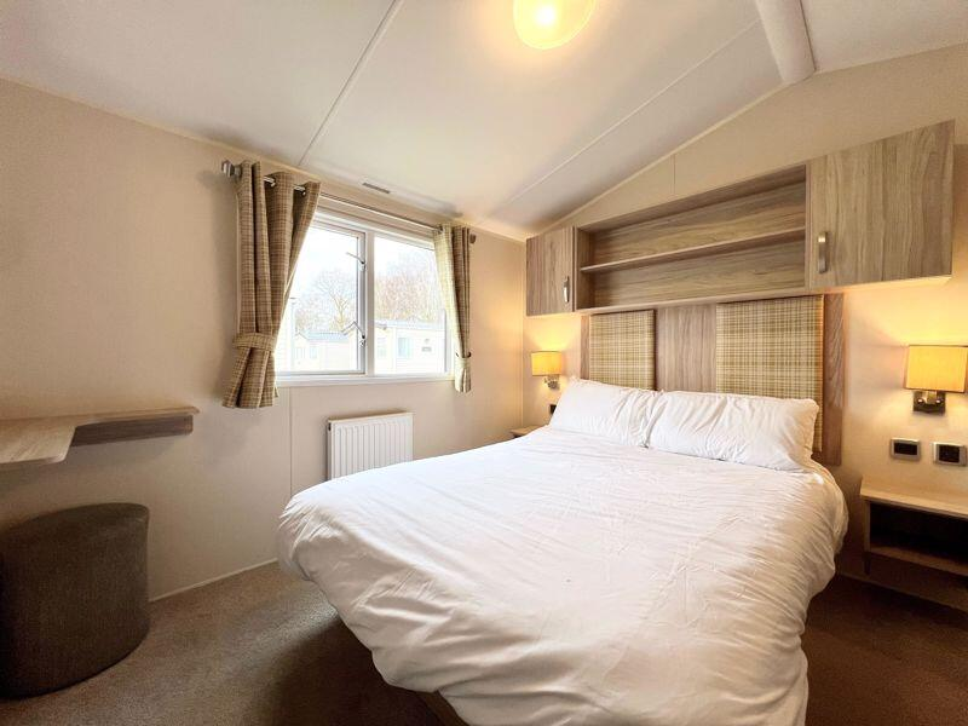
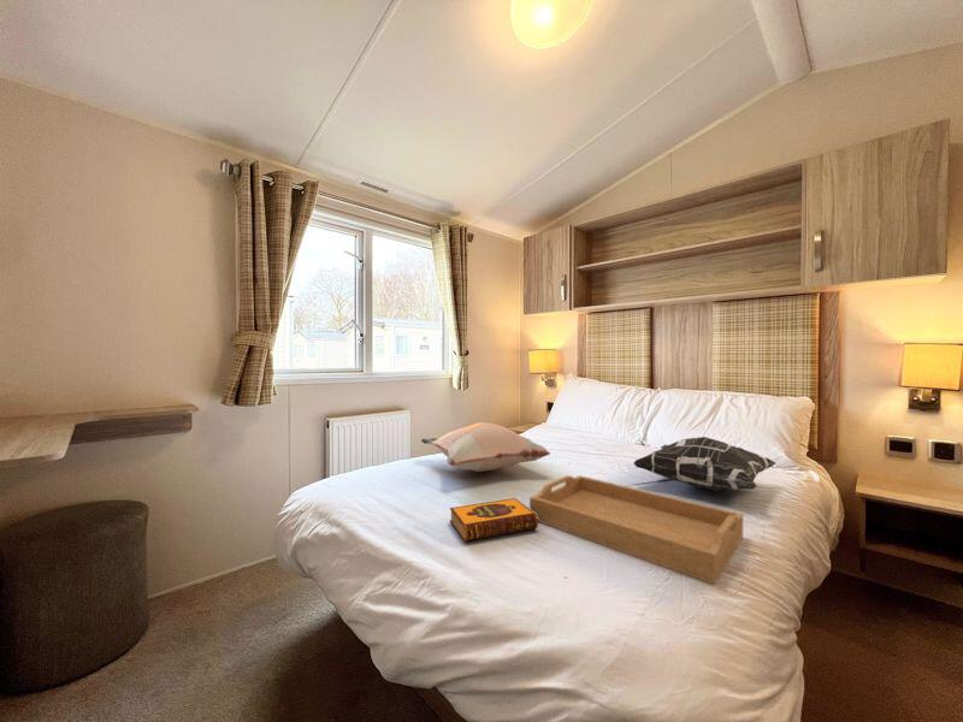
+ decorative pillow (702, 461)
+ hardback book (492, 519)
+ serving tray (630, 513)
+ decorative pillow (480, 445)
